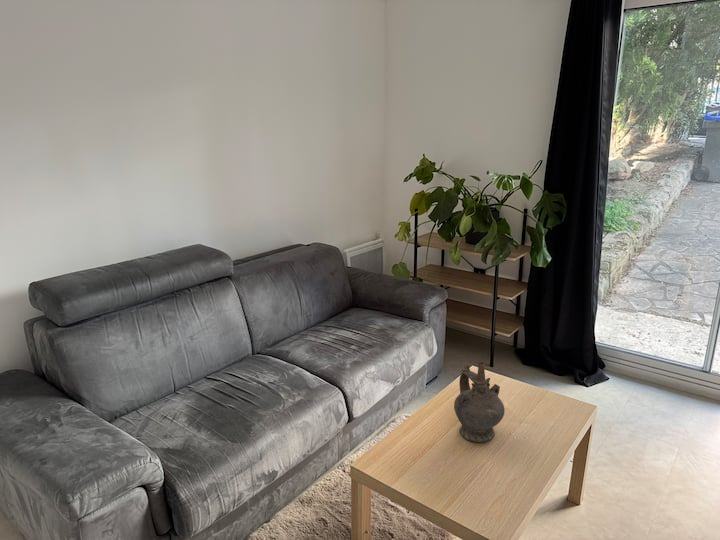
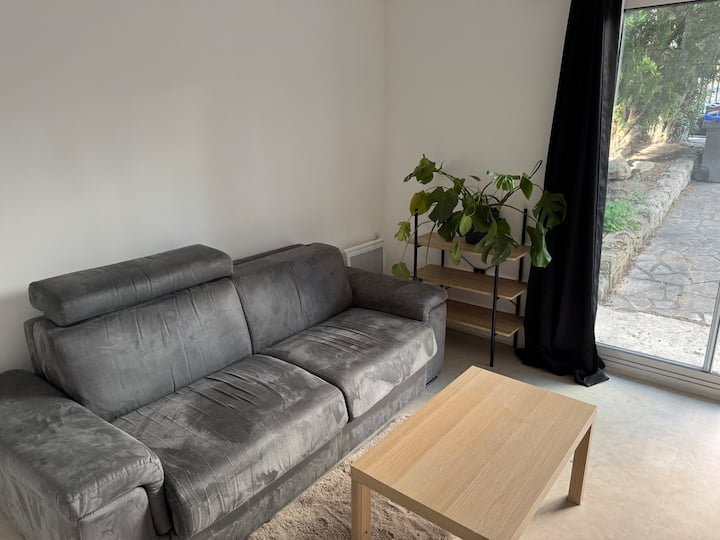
- ceremonial vessel (477, 397)
